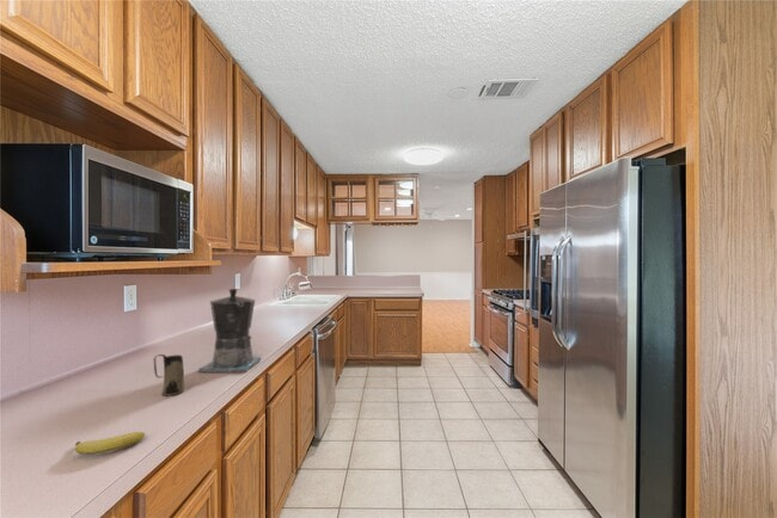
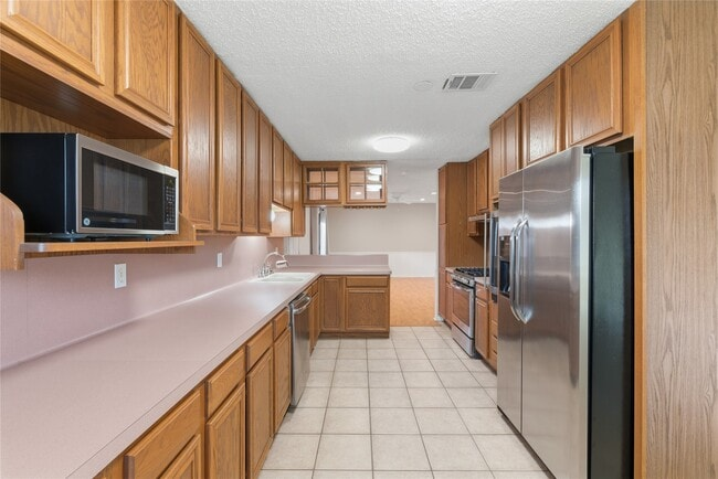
- mug (169, 374)
- coffee maker (232, 326)
- fruit (105, 442)
